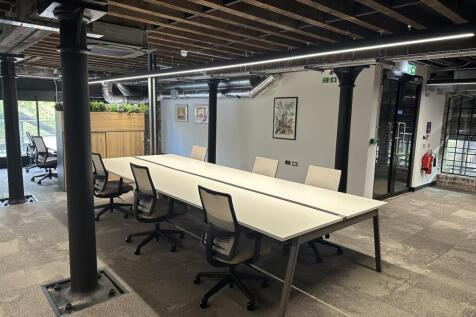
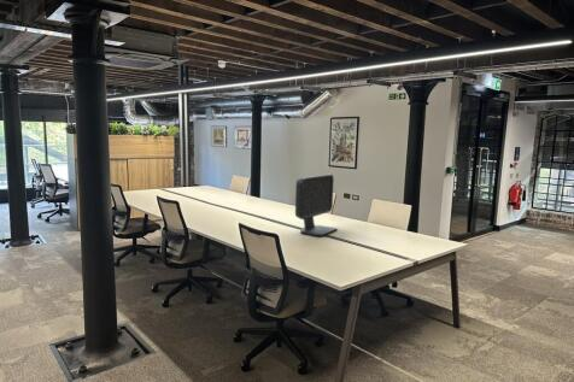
+ monitor (316, 204)
